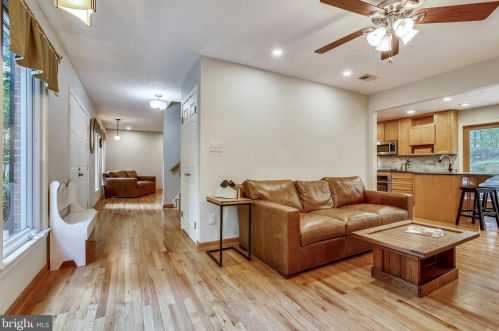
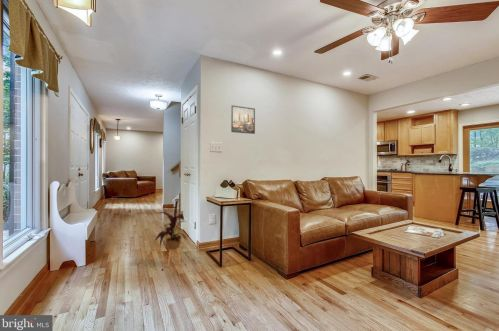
+ house plant (170, 232)
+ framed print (243, 120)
